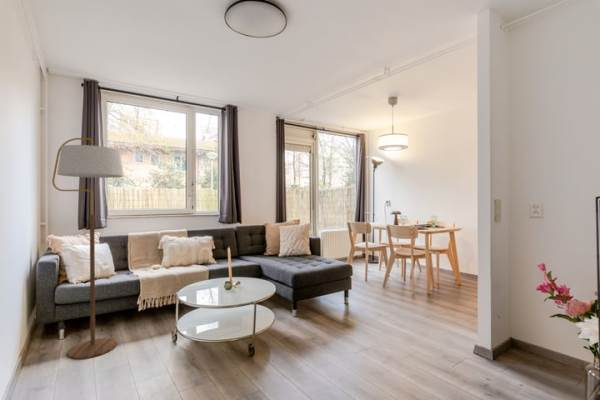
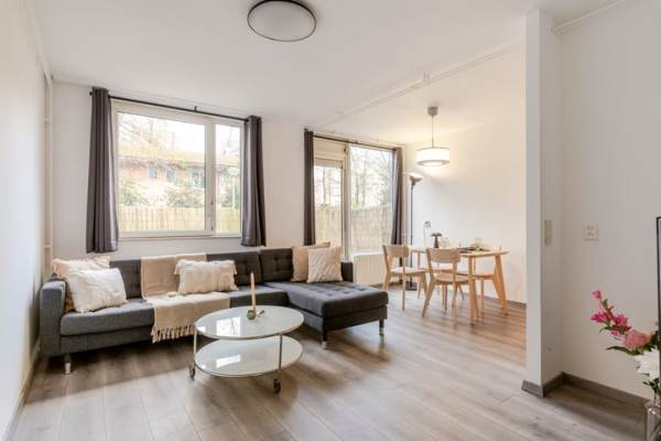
- floor lamp (90, 243)
